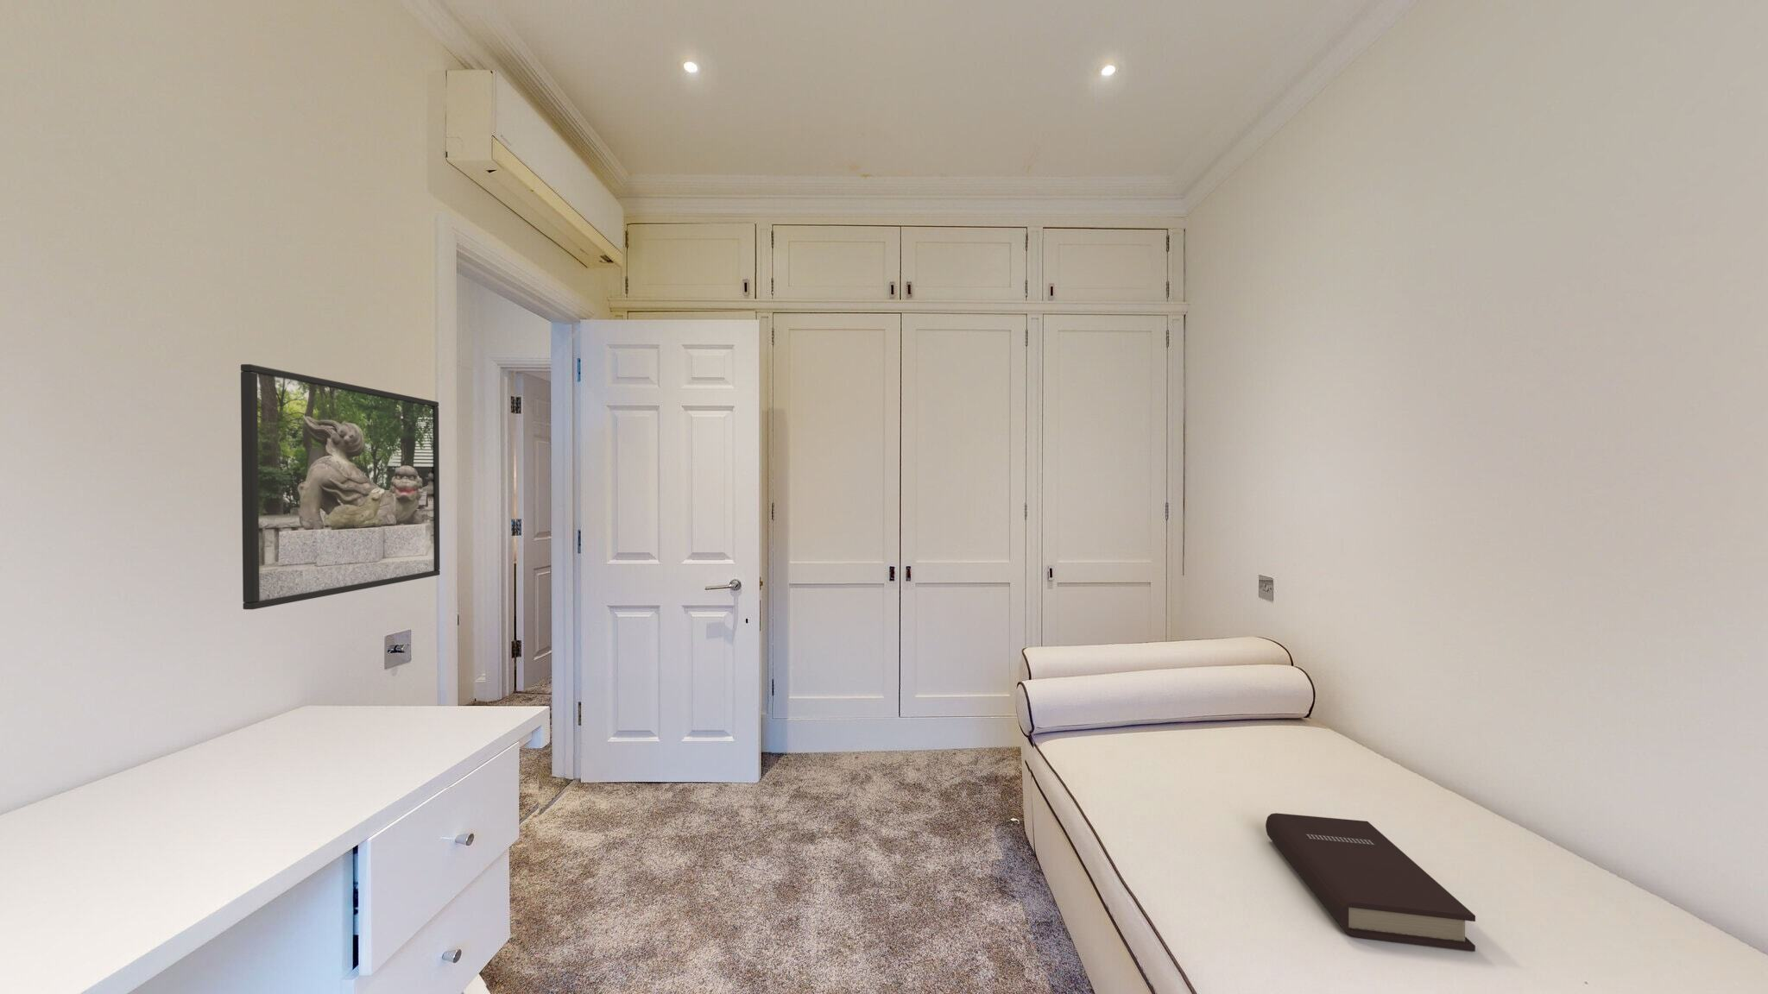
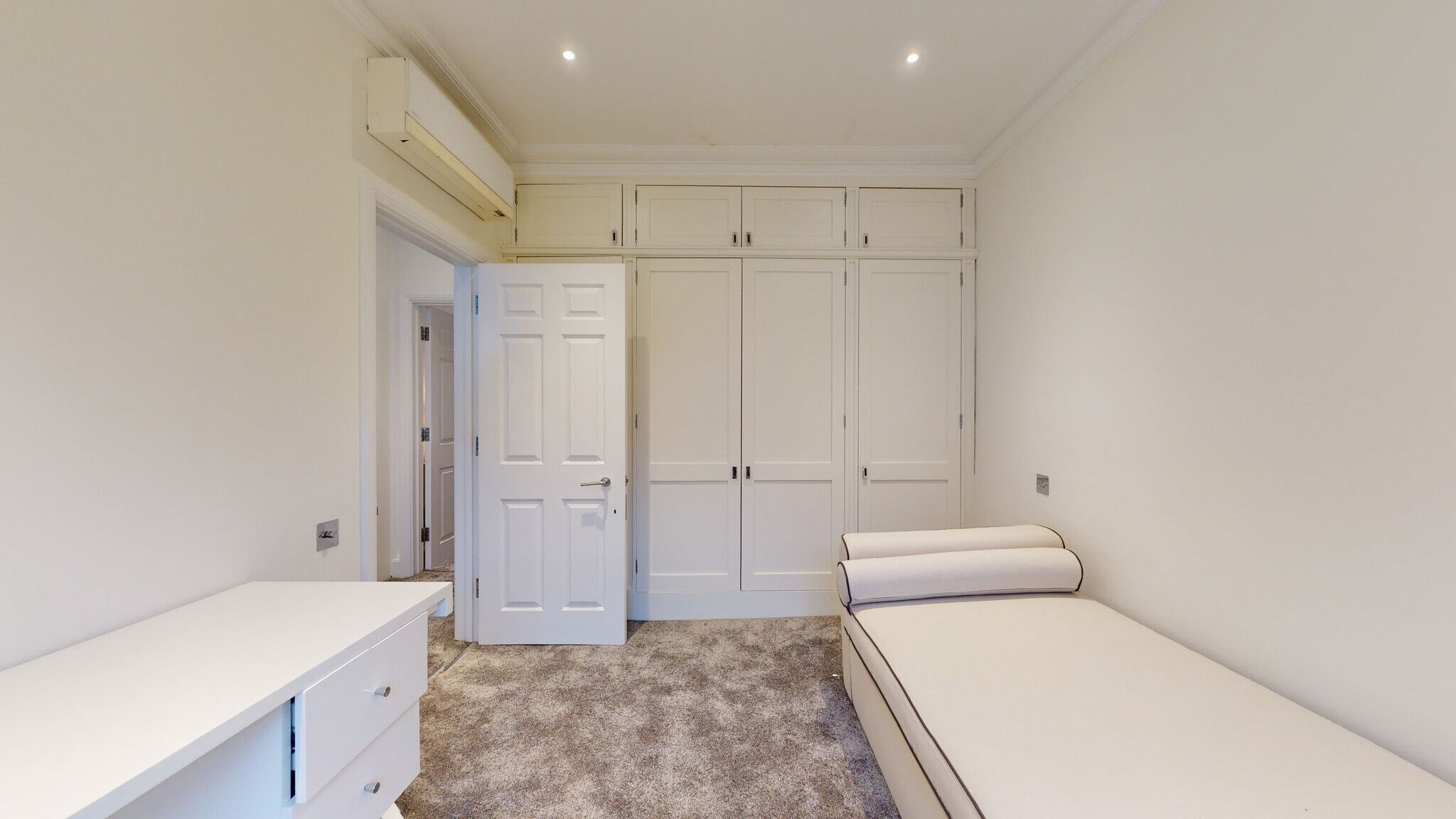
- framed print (357, 488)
- book (1355, 871)
